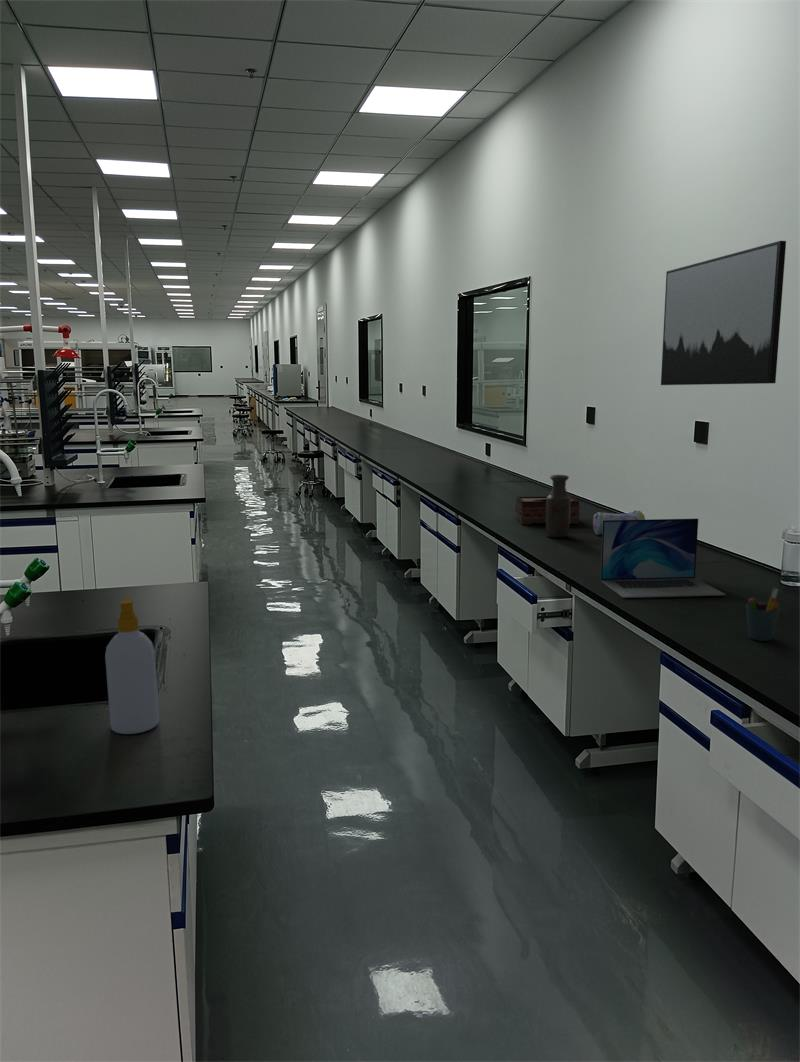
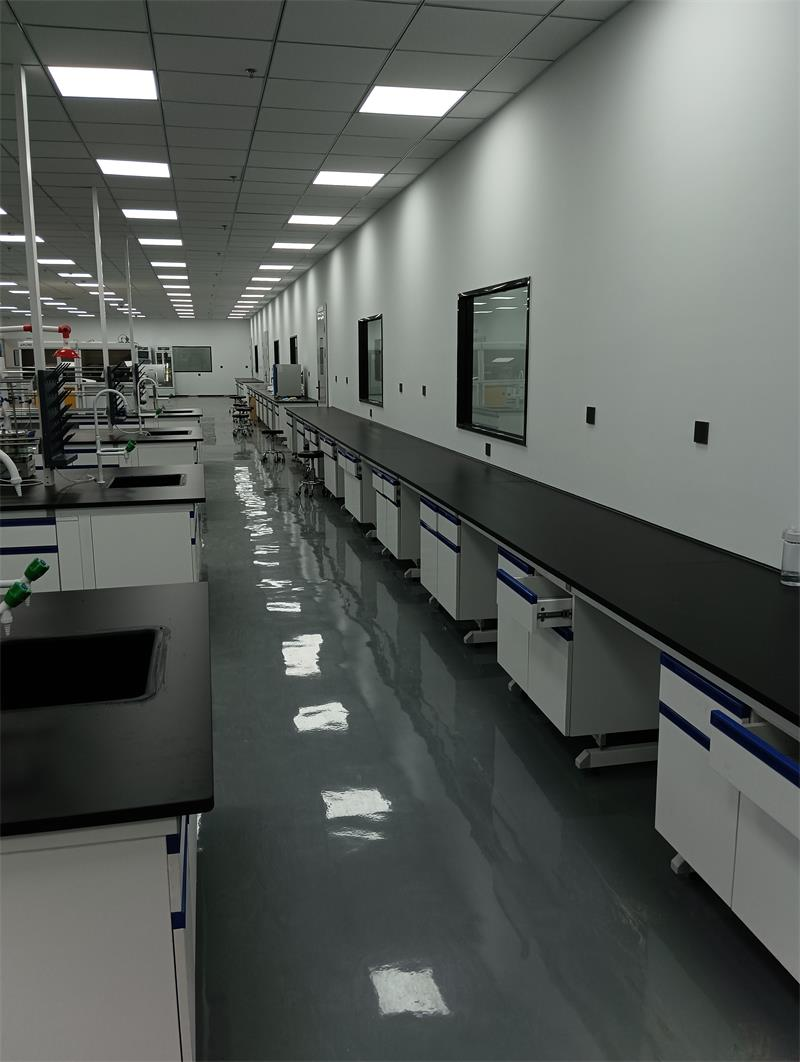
- tissue box (545, 509)
- soap bottle (131, 663)
- bottle (558, 505)
- wall art (715, 321)
- laptop (662, 556)
- pencil case (618, 519)
- pen holder (762, 614)
